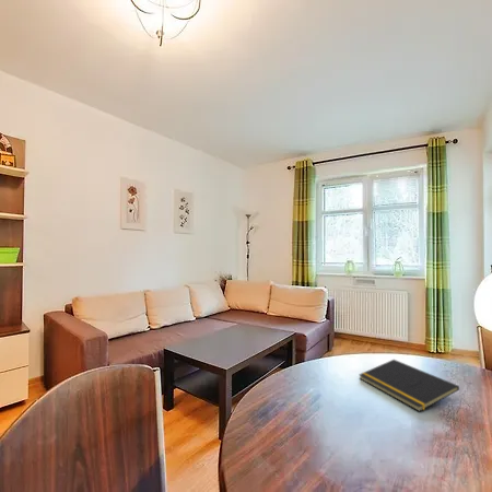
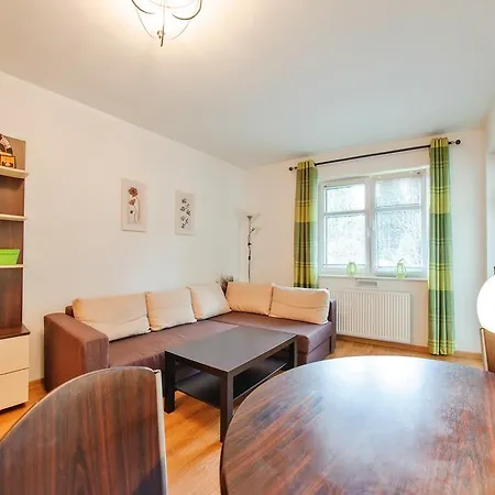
- notepad (405, 382)
